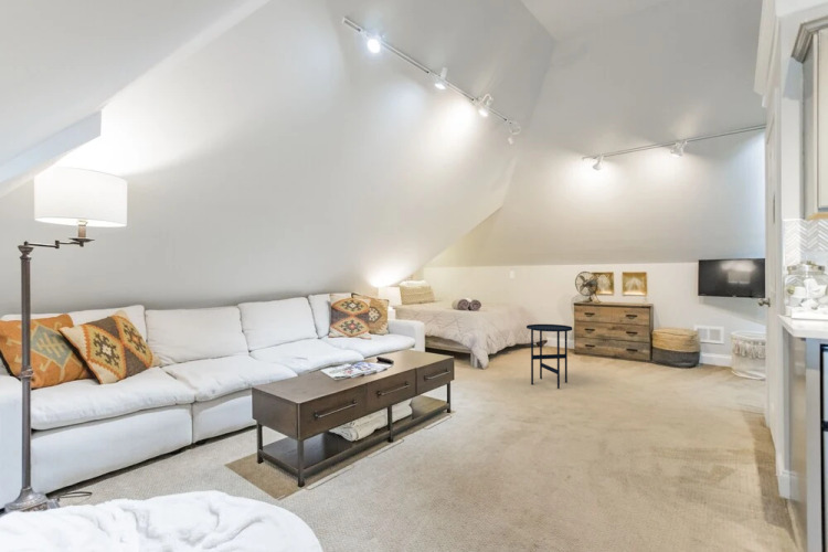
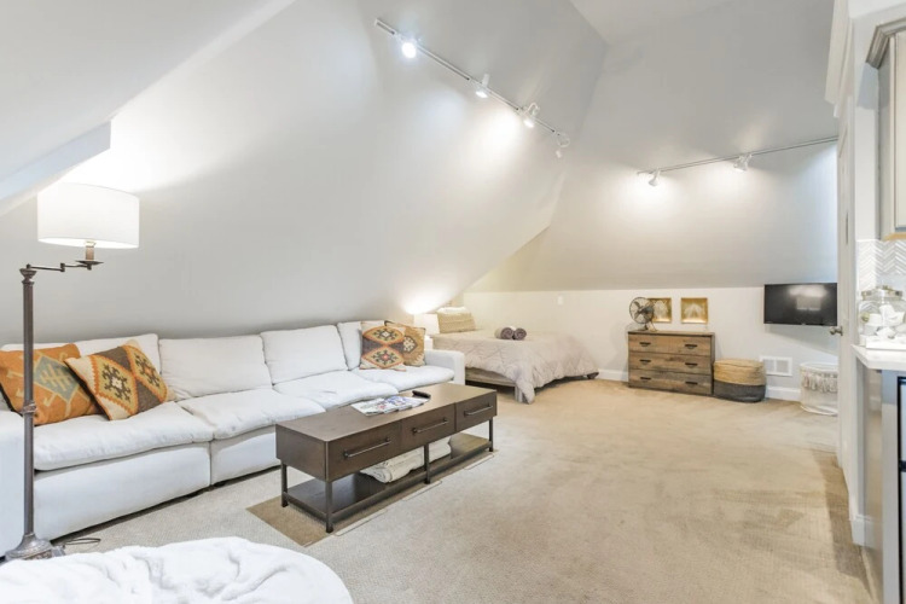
- side table (549, 354)
